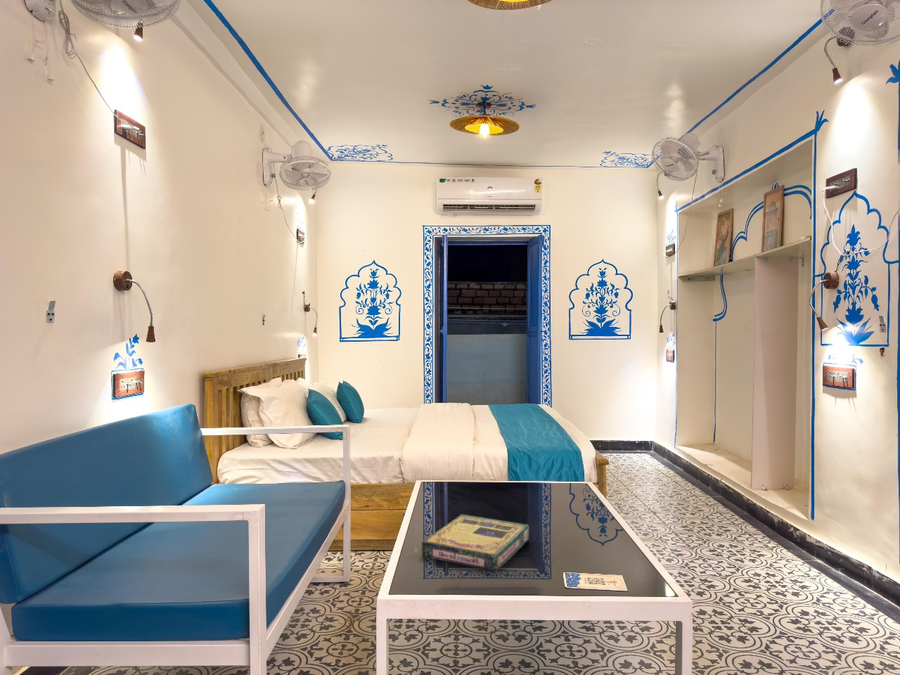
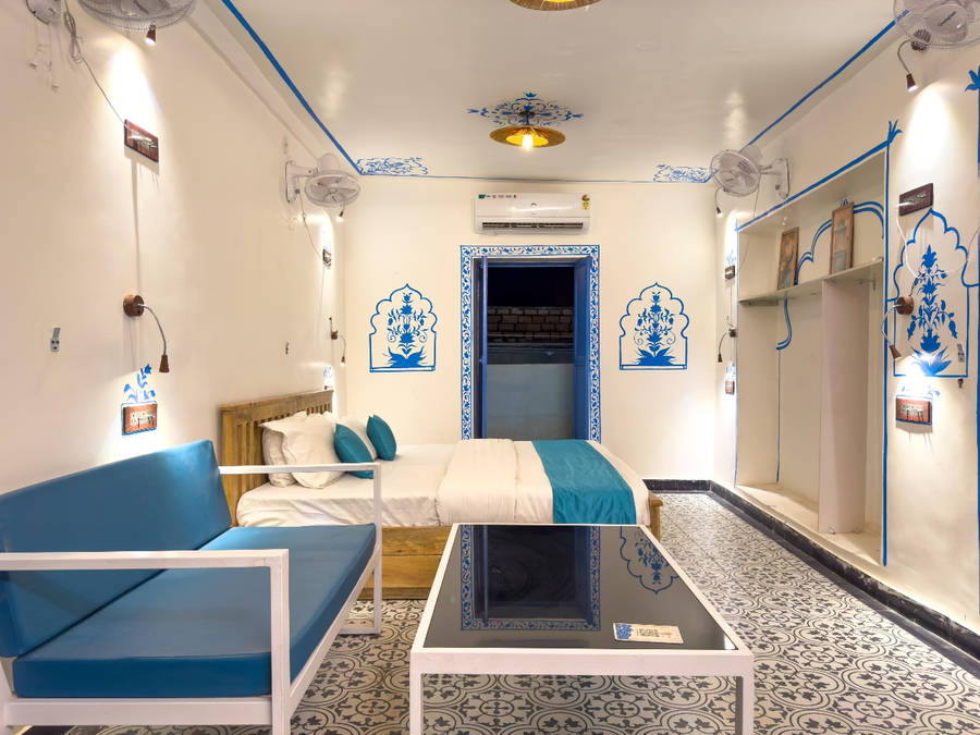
- video game box (477, 540)
